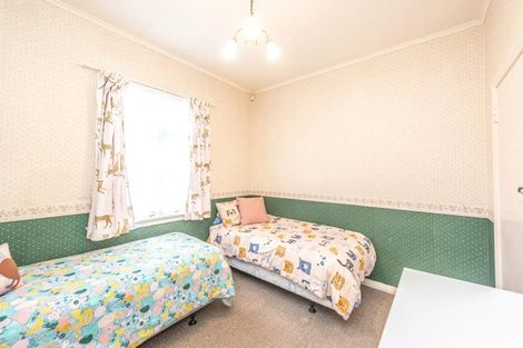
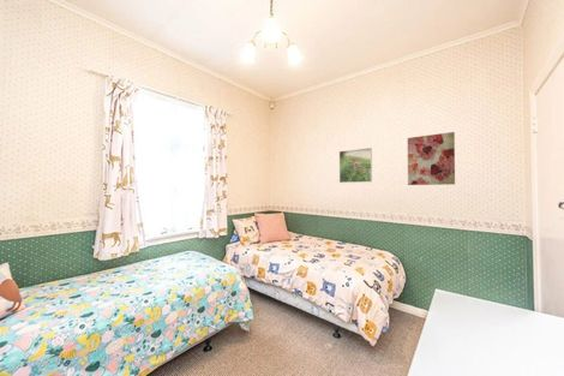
+ wall art (430, 160)
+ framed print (354, 166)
